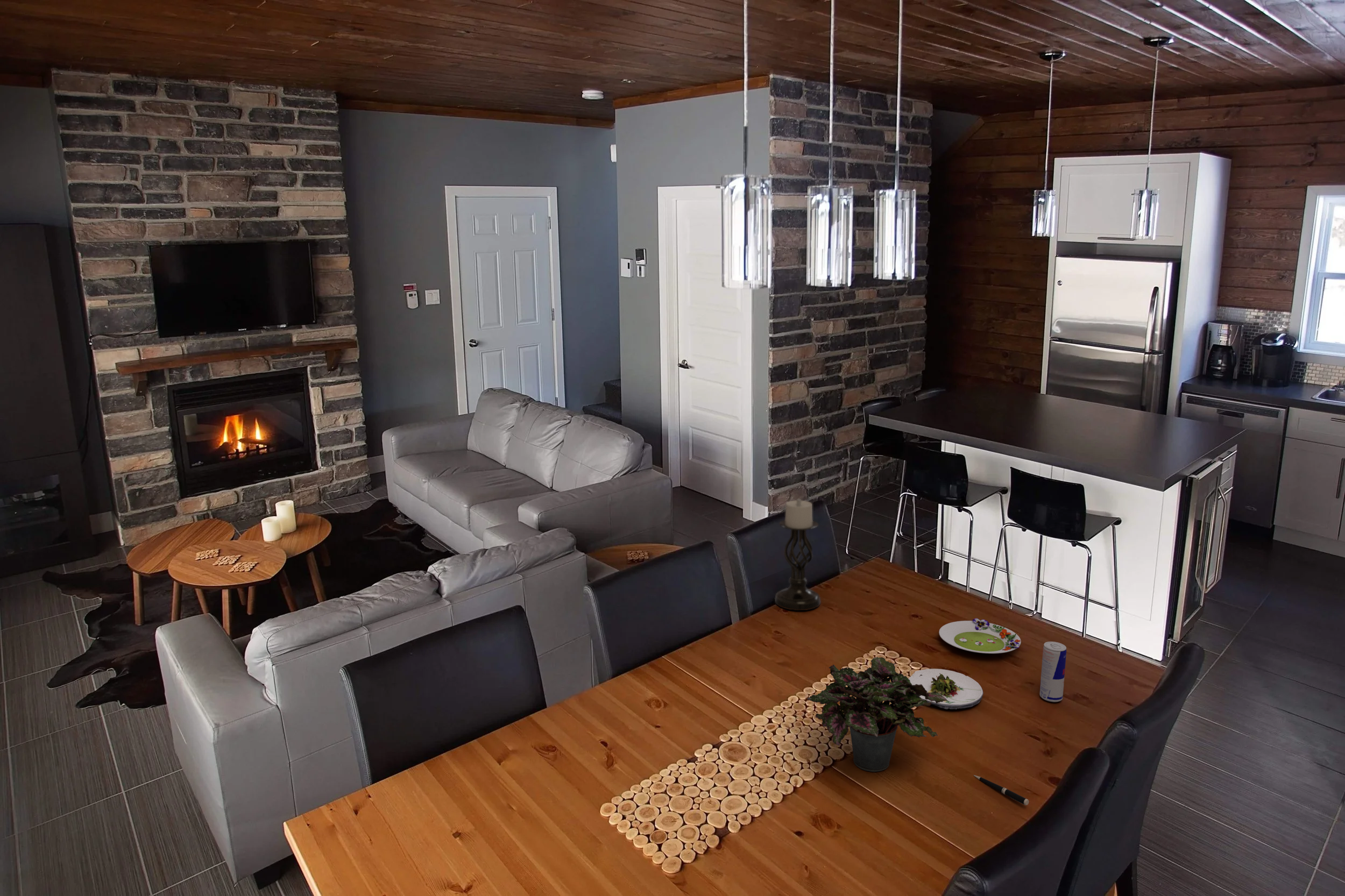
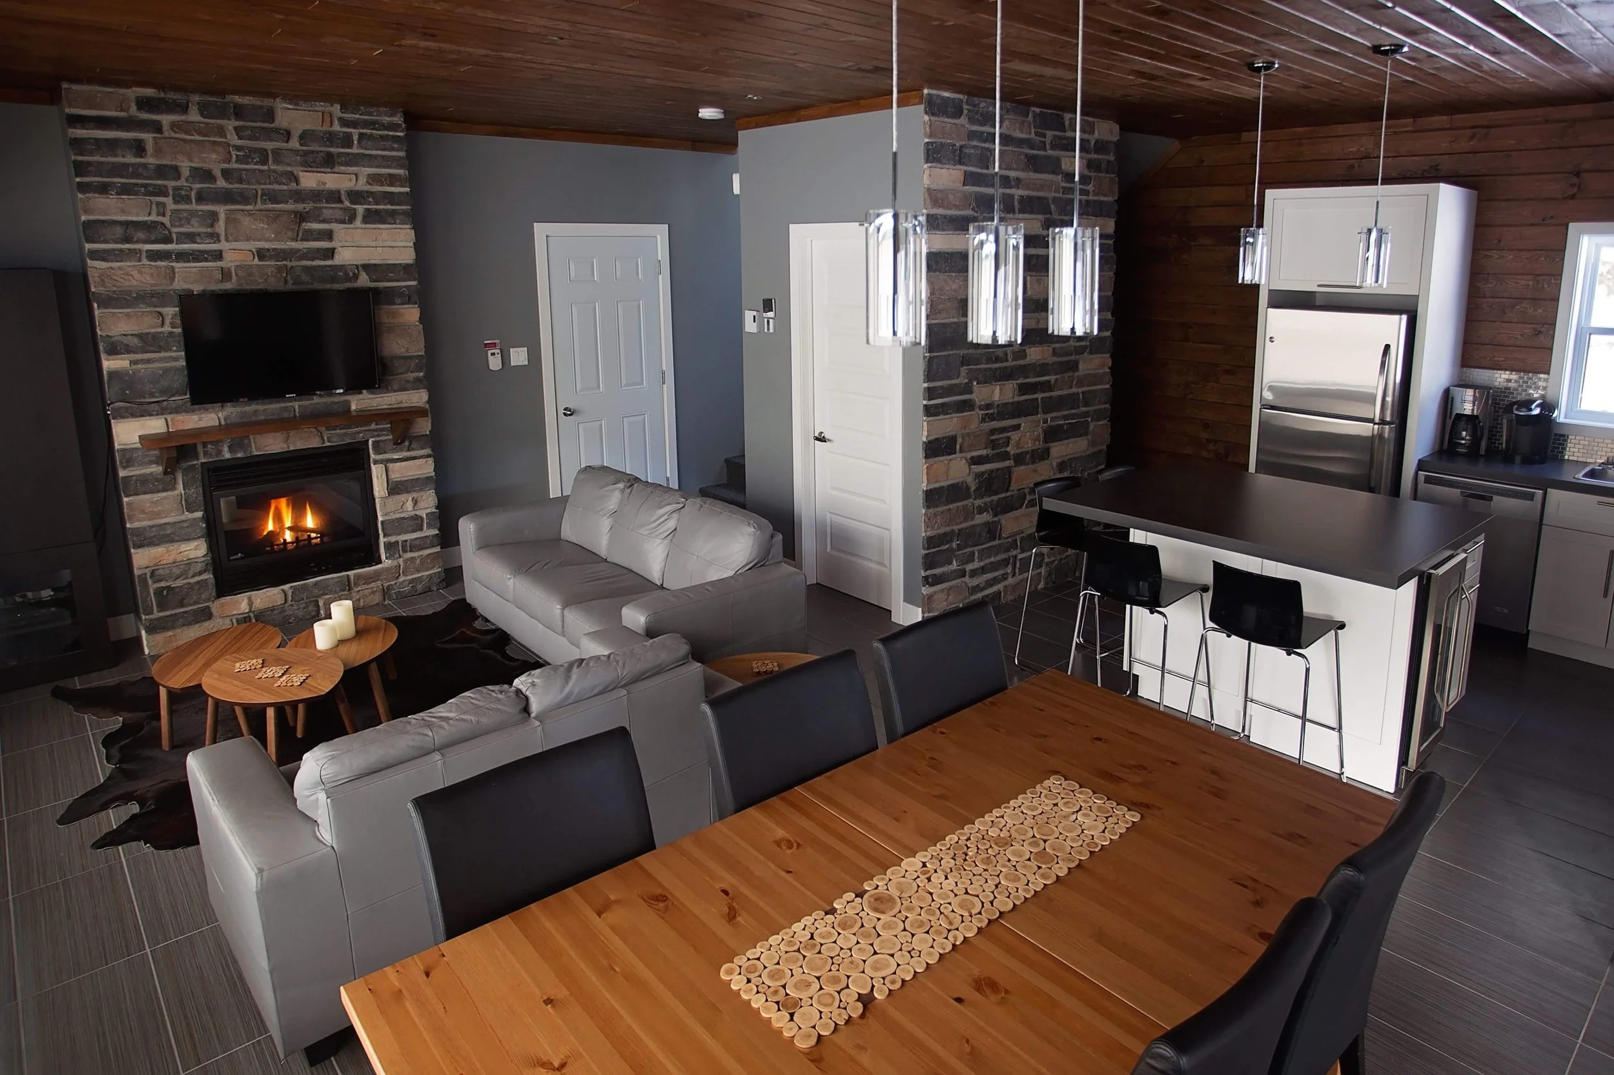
- beverage can (1053, 672)
- salad plate (979, 638)
- pen (1000, 787)
- potted plant (875, 718)
- salad plate (945, 684)
- candle holder (799, 552)
